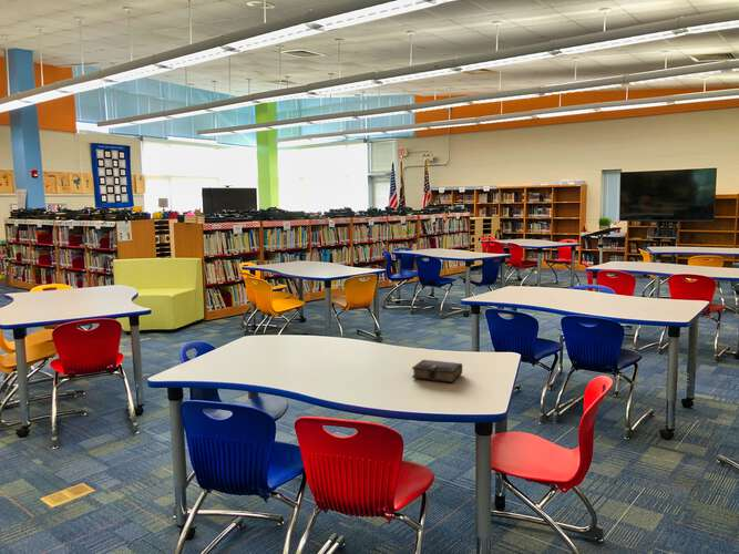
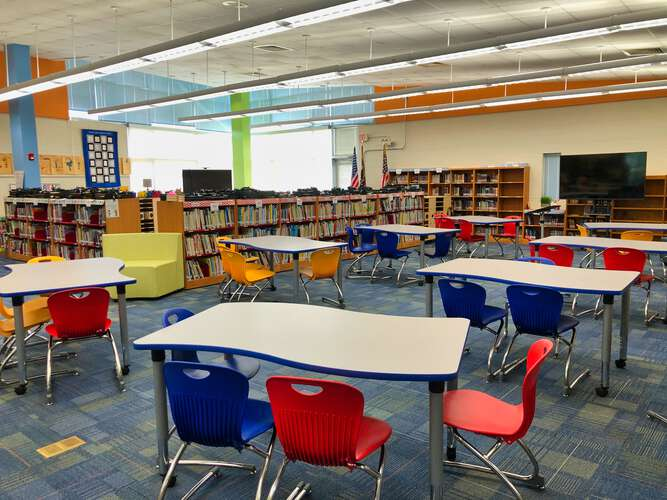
- book (430, 369)
